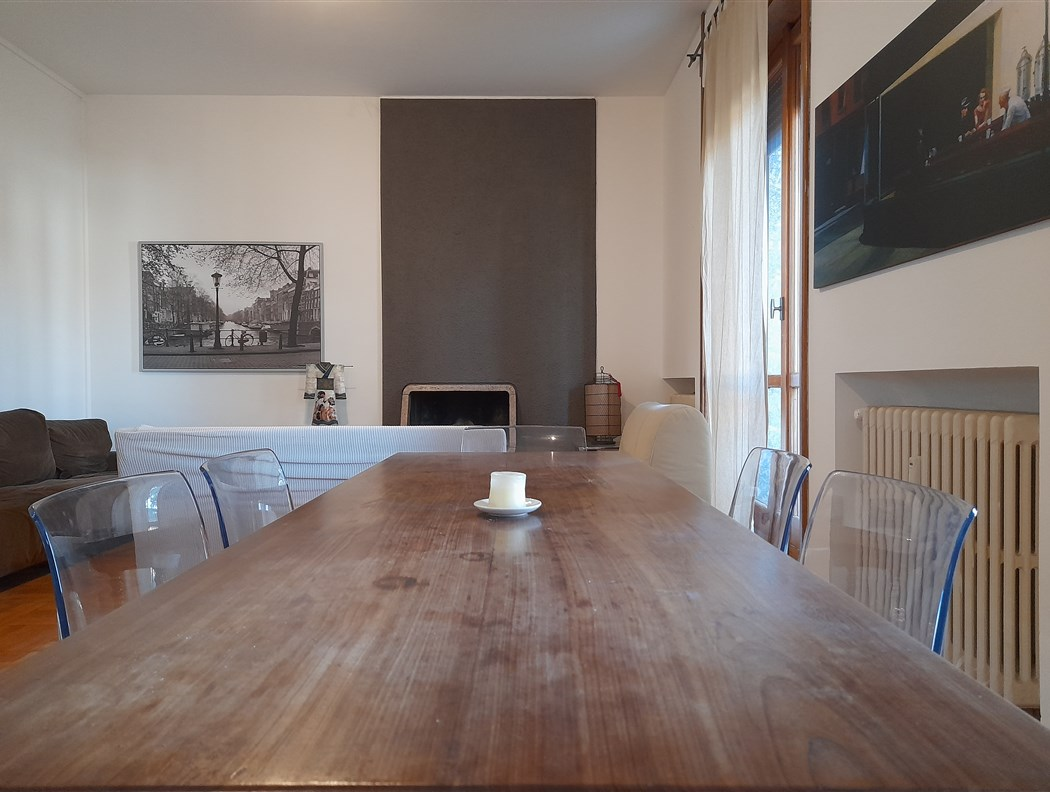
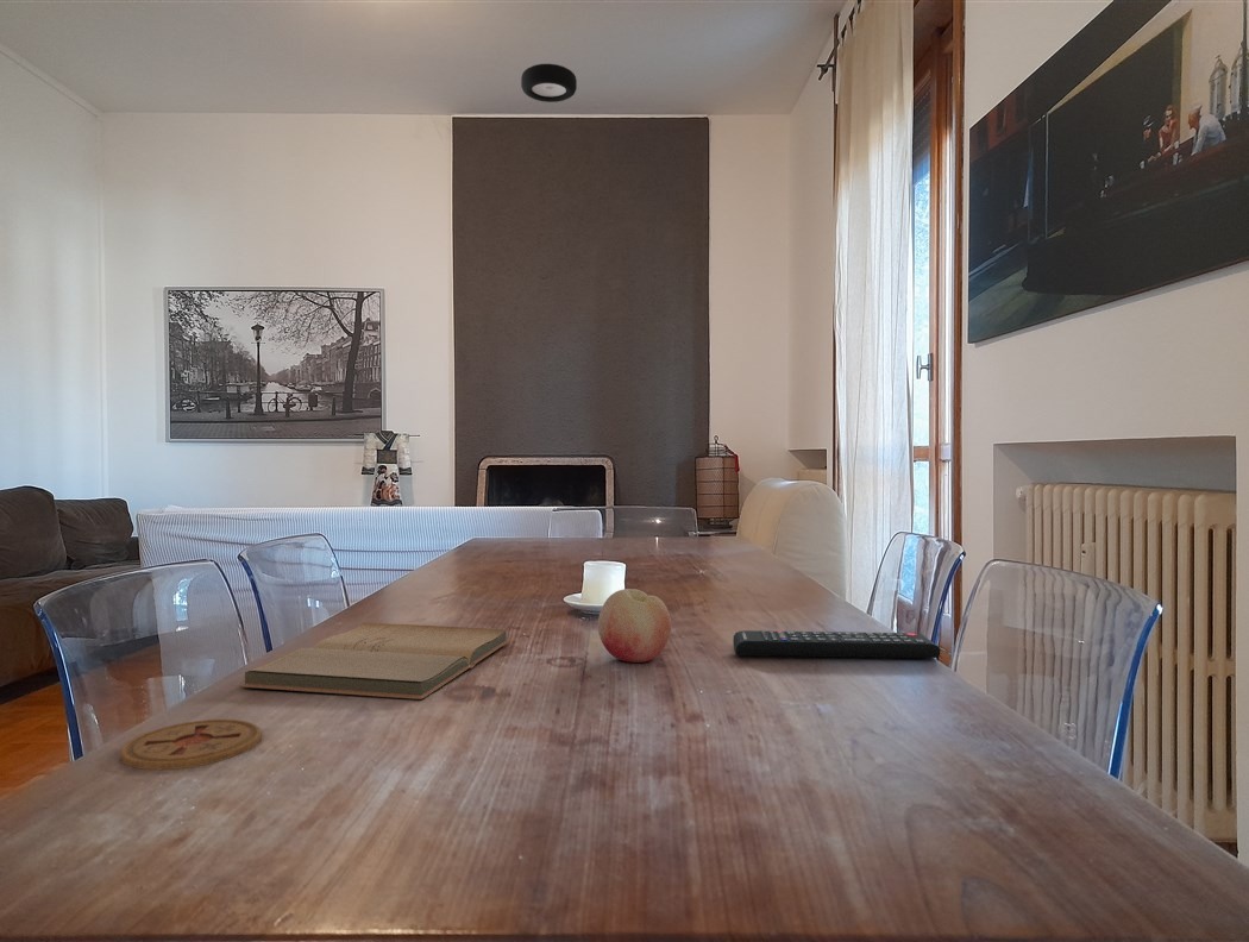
+ ceiling light (548, 83)
+ coaster (193, 742)
+ remote control (833, 645)
+ fruit (634, 624)
+ book (389, 655)
